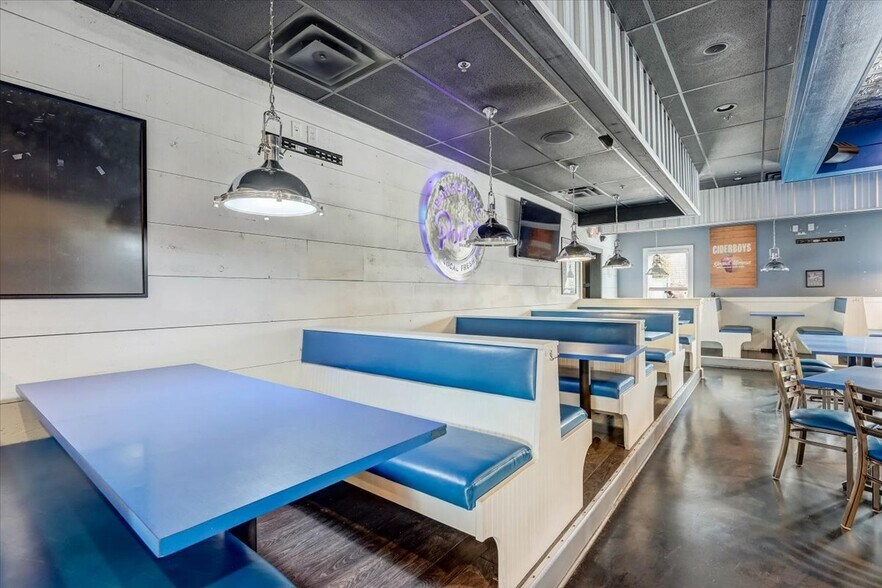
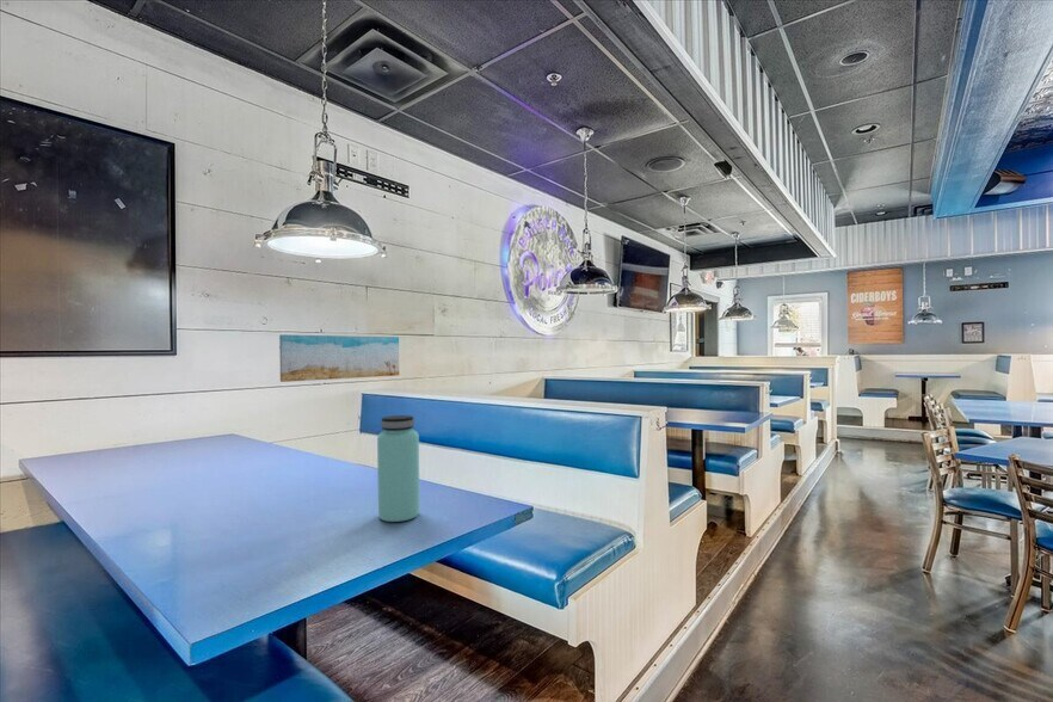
+ bottle (398, 466)
+ wall art (344, 357)
